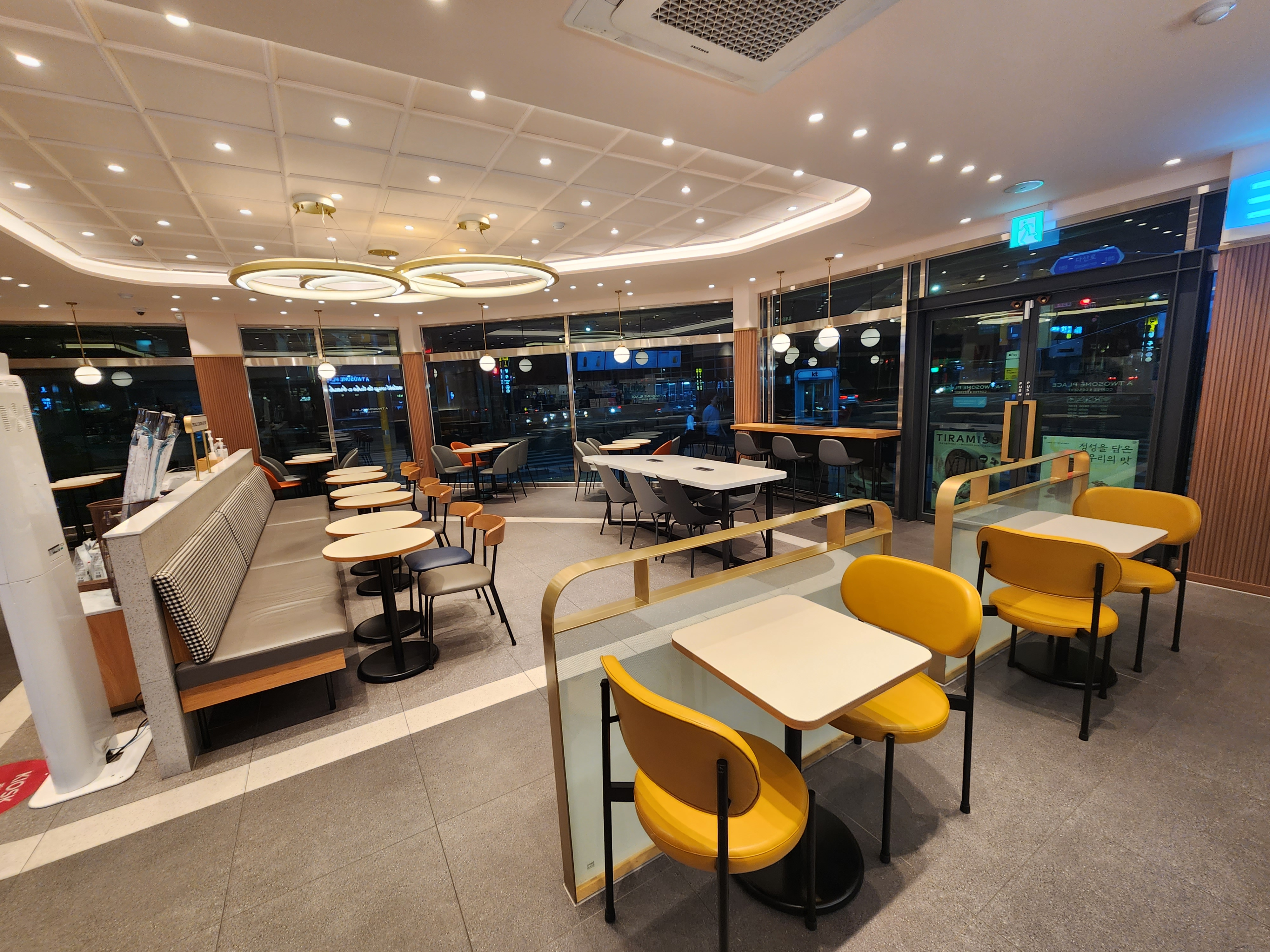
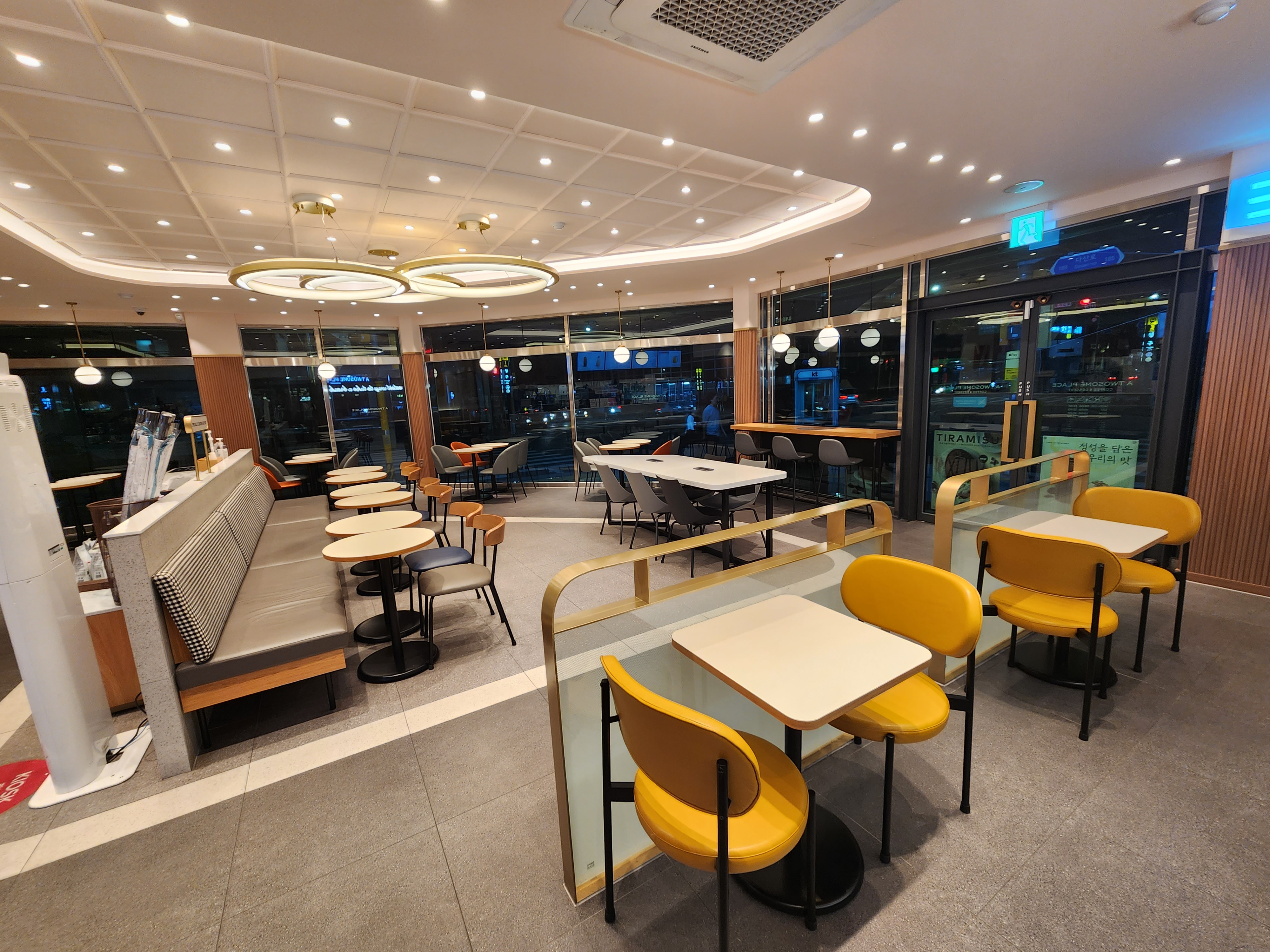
- smoke detector (137, 241)
